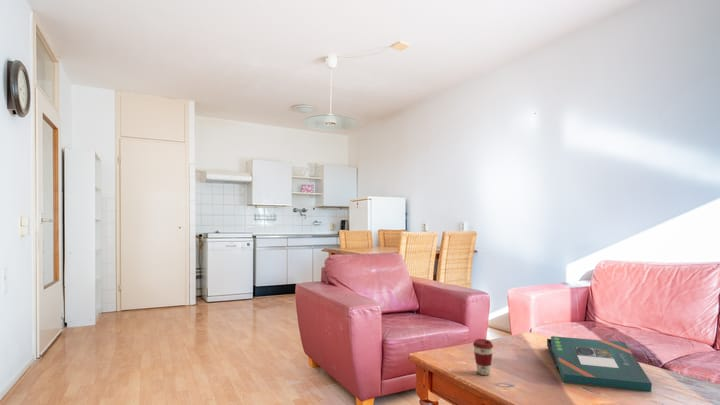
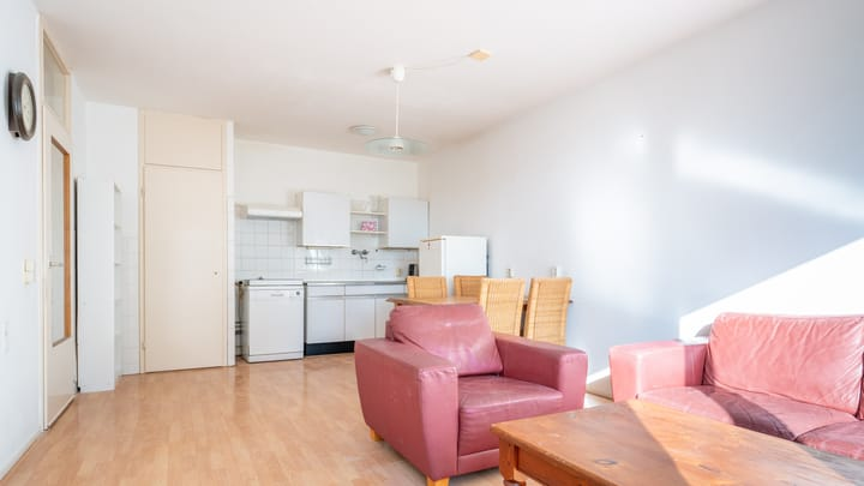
- board game (591, 355)
- coffee cup (483, 357)
